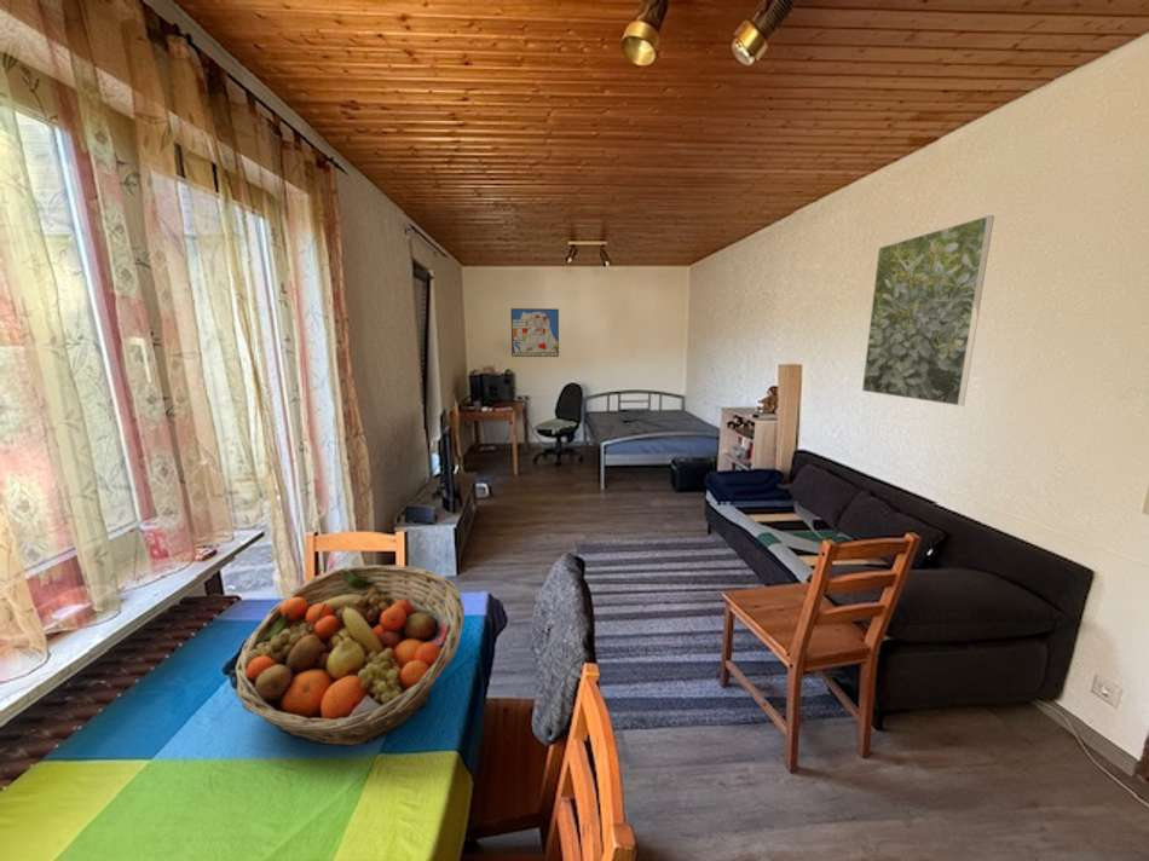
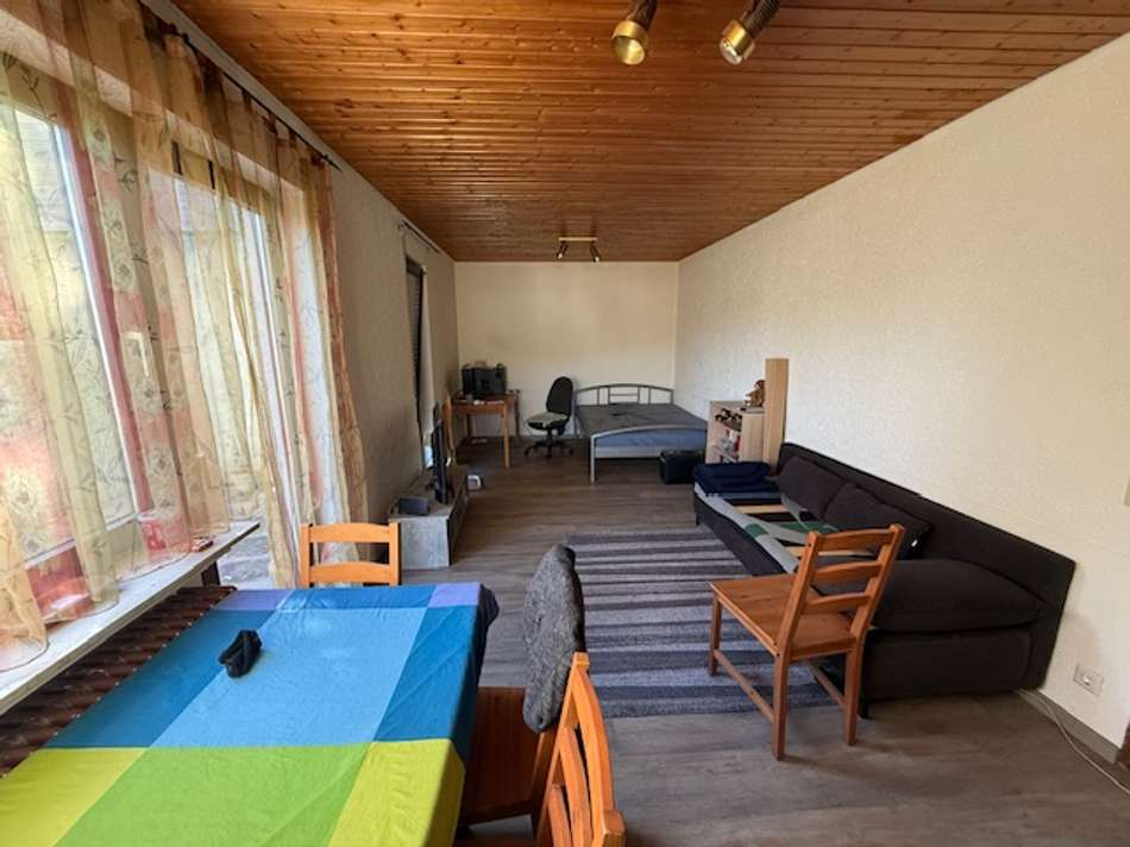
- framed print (917, 318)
- fruit basket (357, 646)
- wall art (535, 333)
